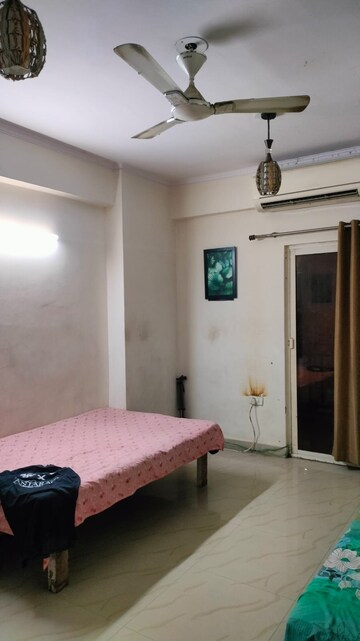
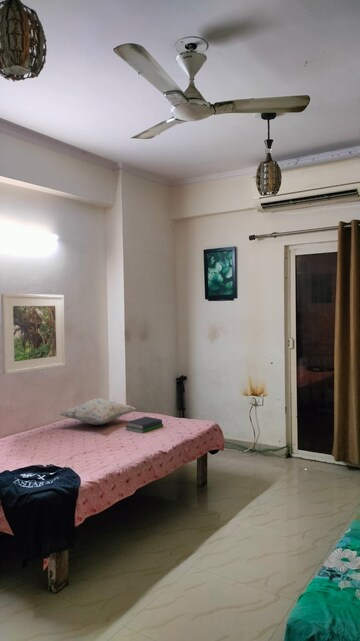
+ decorative pillow (99, 411)
+ book (144, 424)
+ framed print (35, 332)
